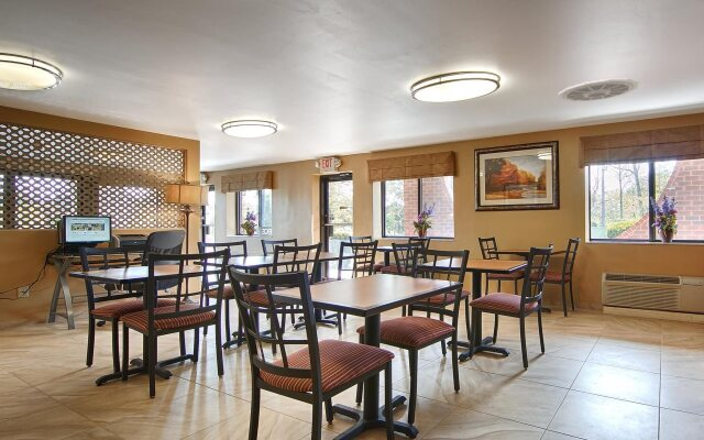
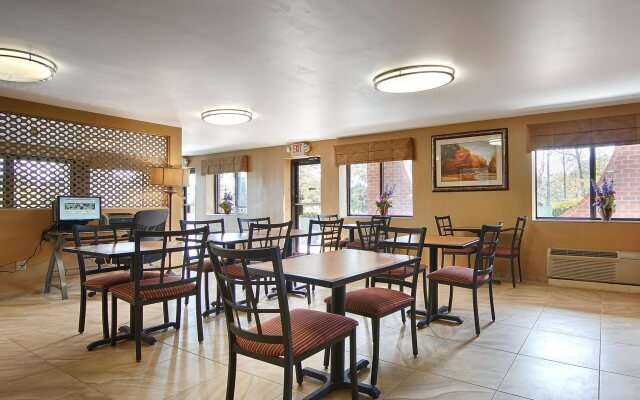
- ceiling vent (596, 92)
